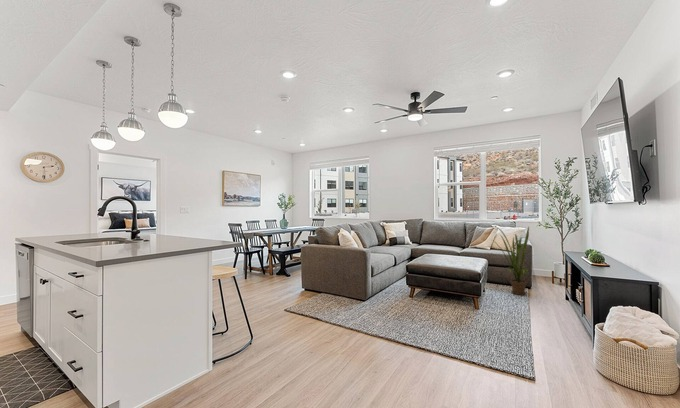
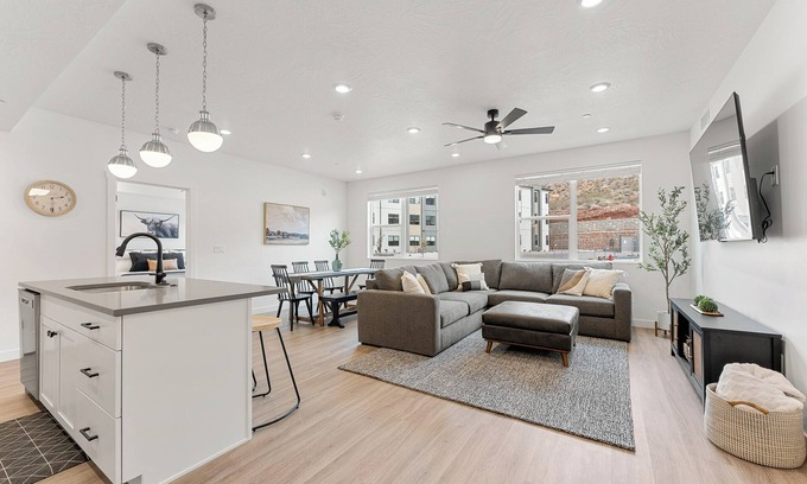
- house plant (514, 260)
